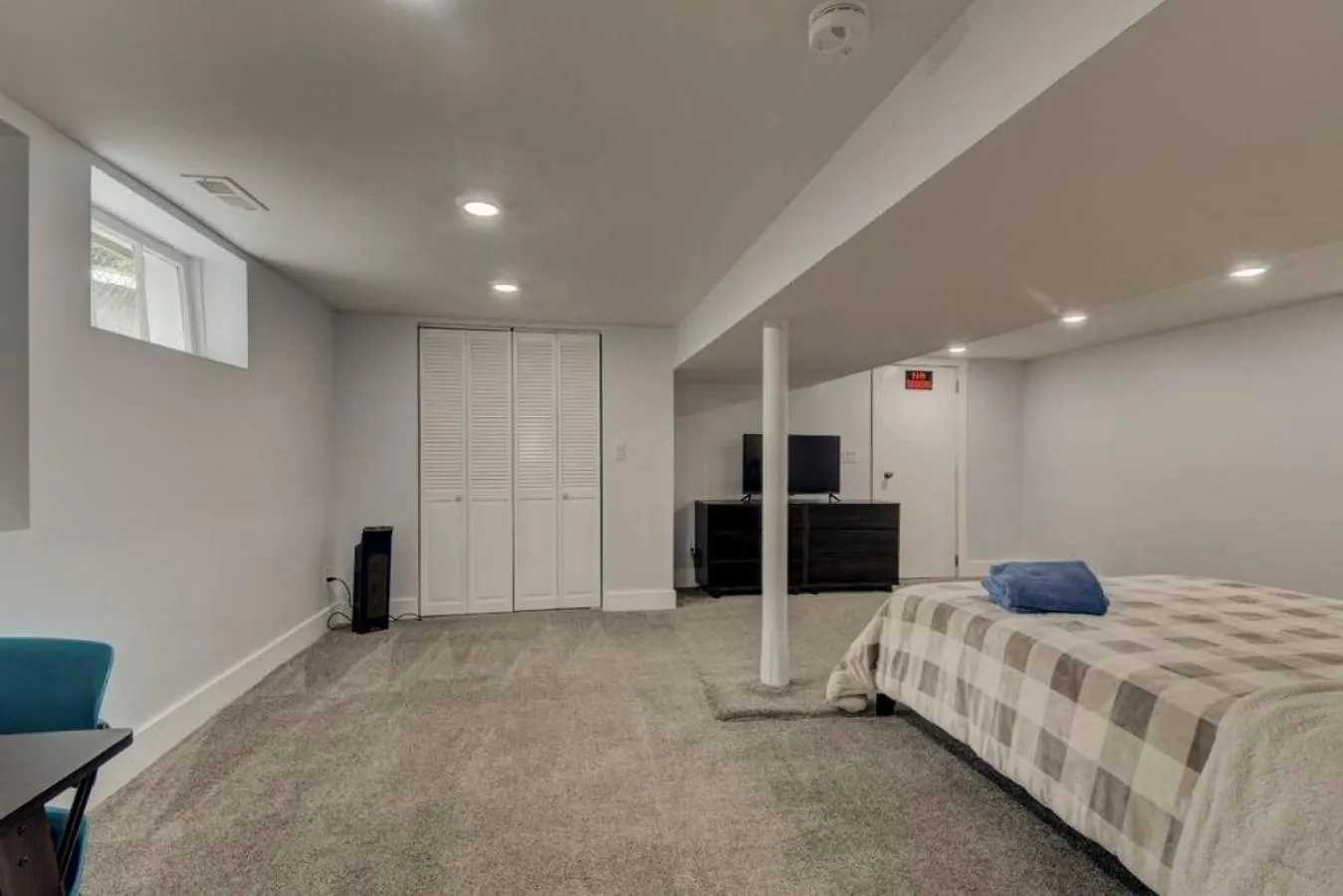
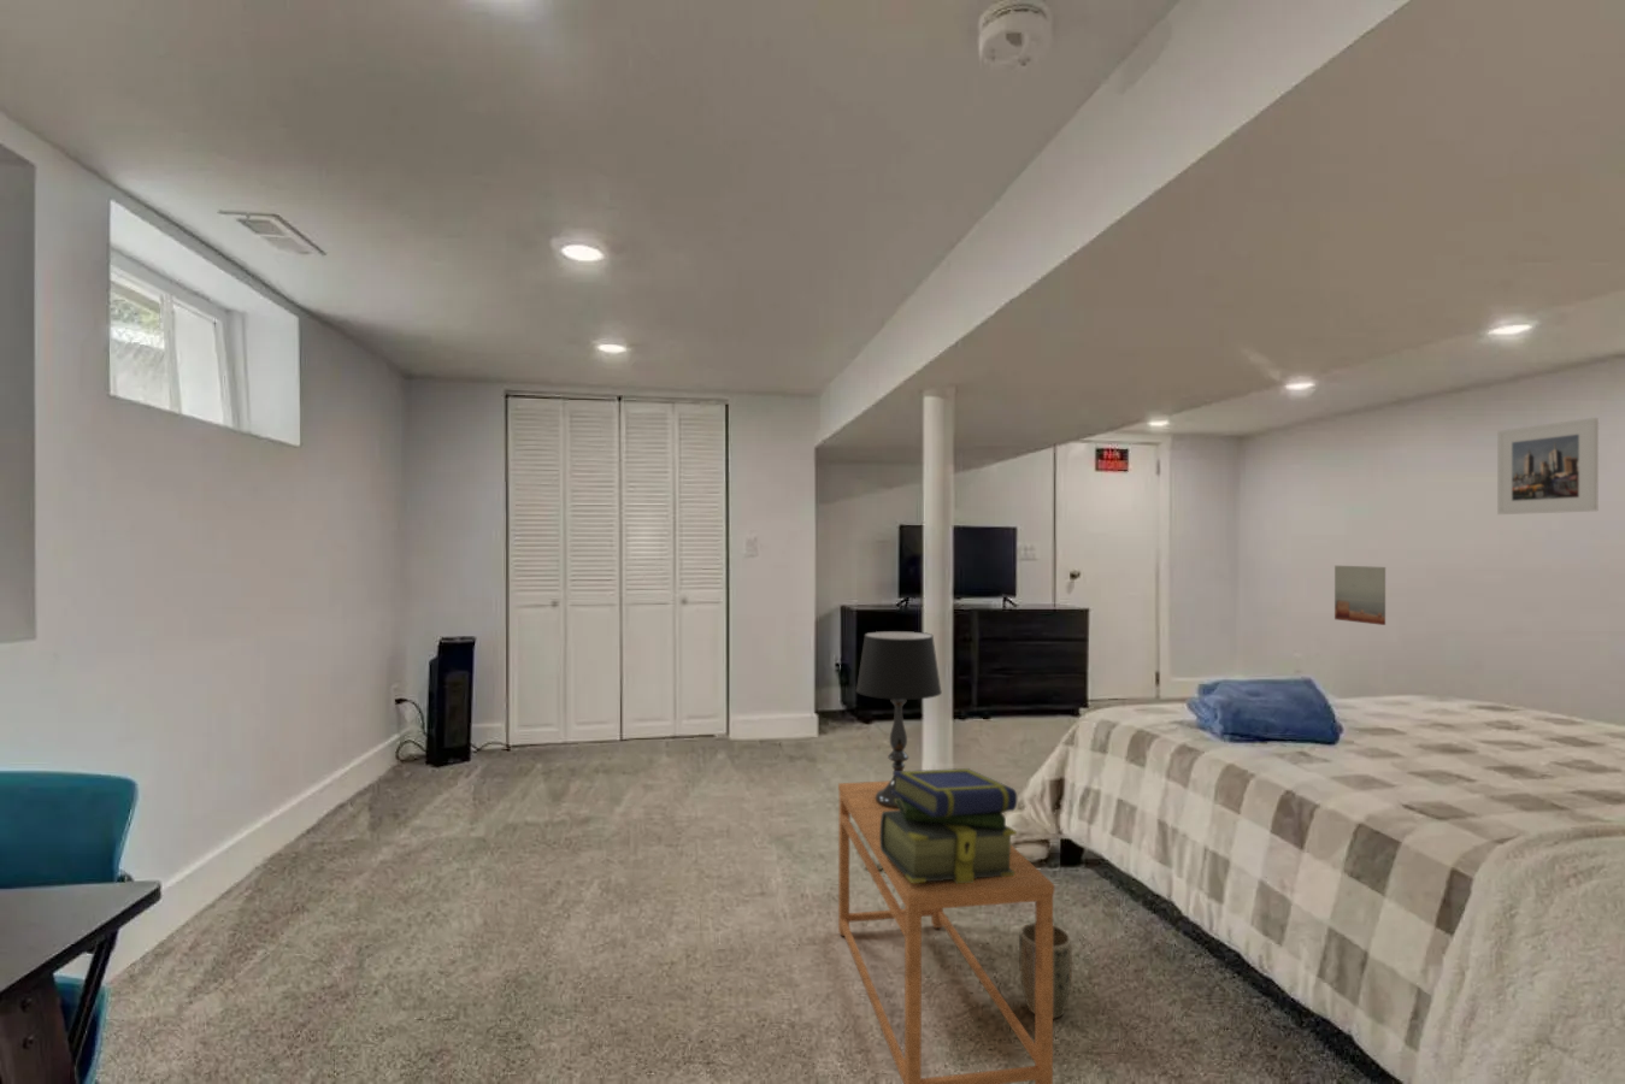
+ side table (927, 911)
+ plant pot (1053, 970)
+ wall art (1359, 594)
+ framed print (1544, 468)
+ stack of books (947, 818)
+ table lamp (898, 716)
